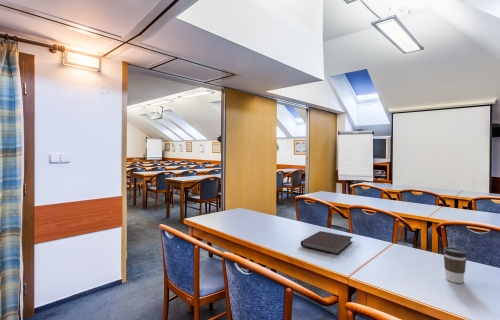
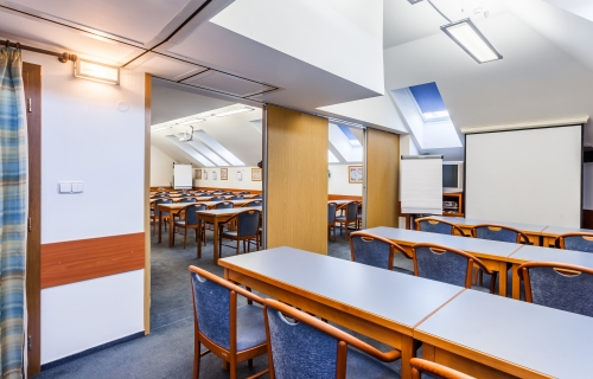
- coffee cup (454, 264)
- notebook (327, 241)
